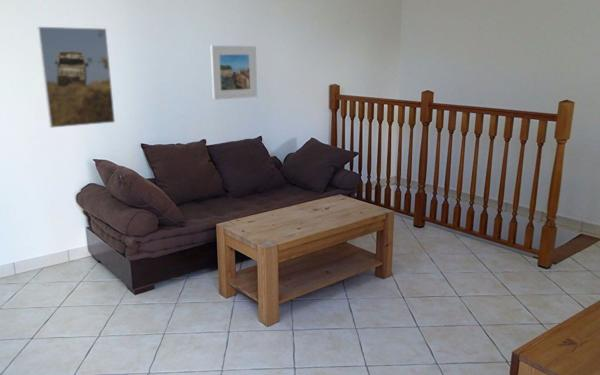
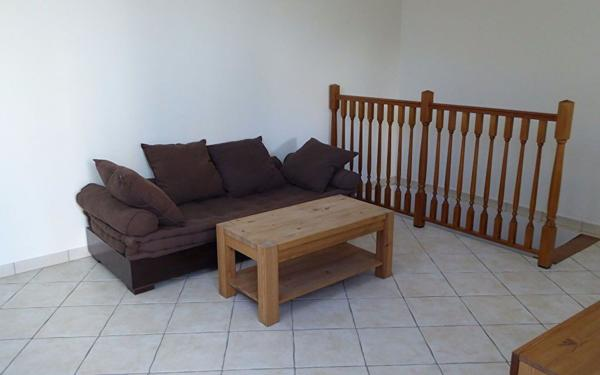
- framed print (234, 72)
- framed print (78, 77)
